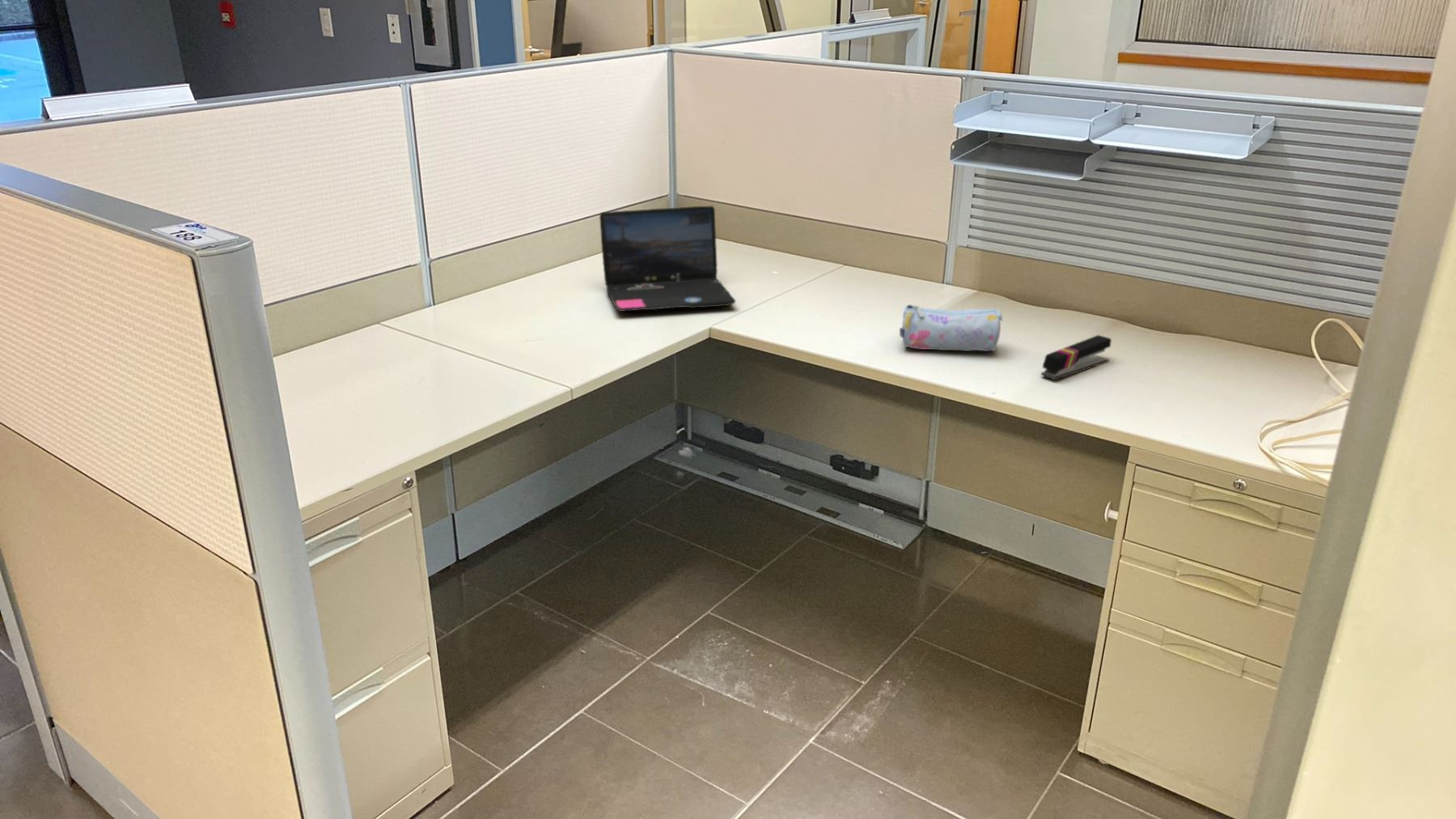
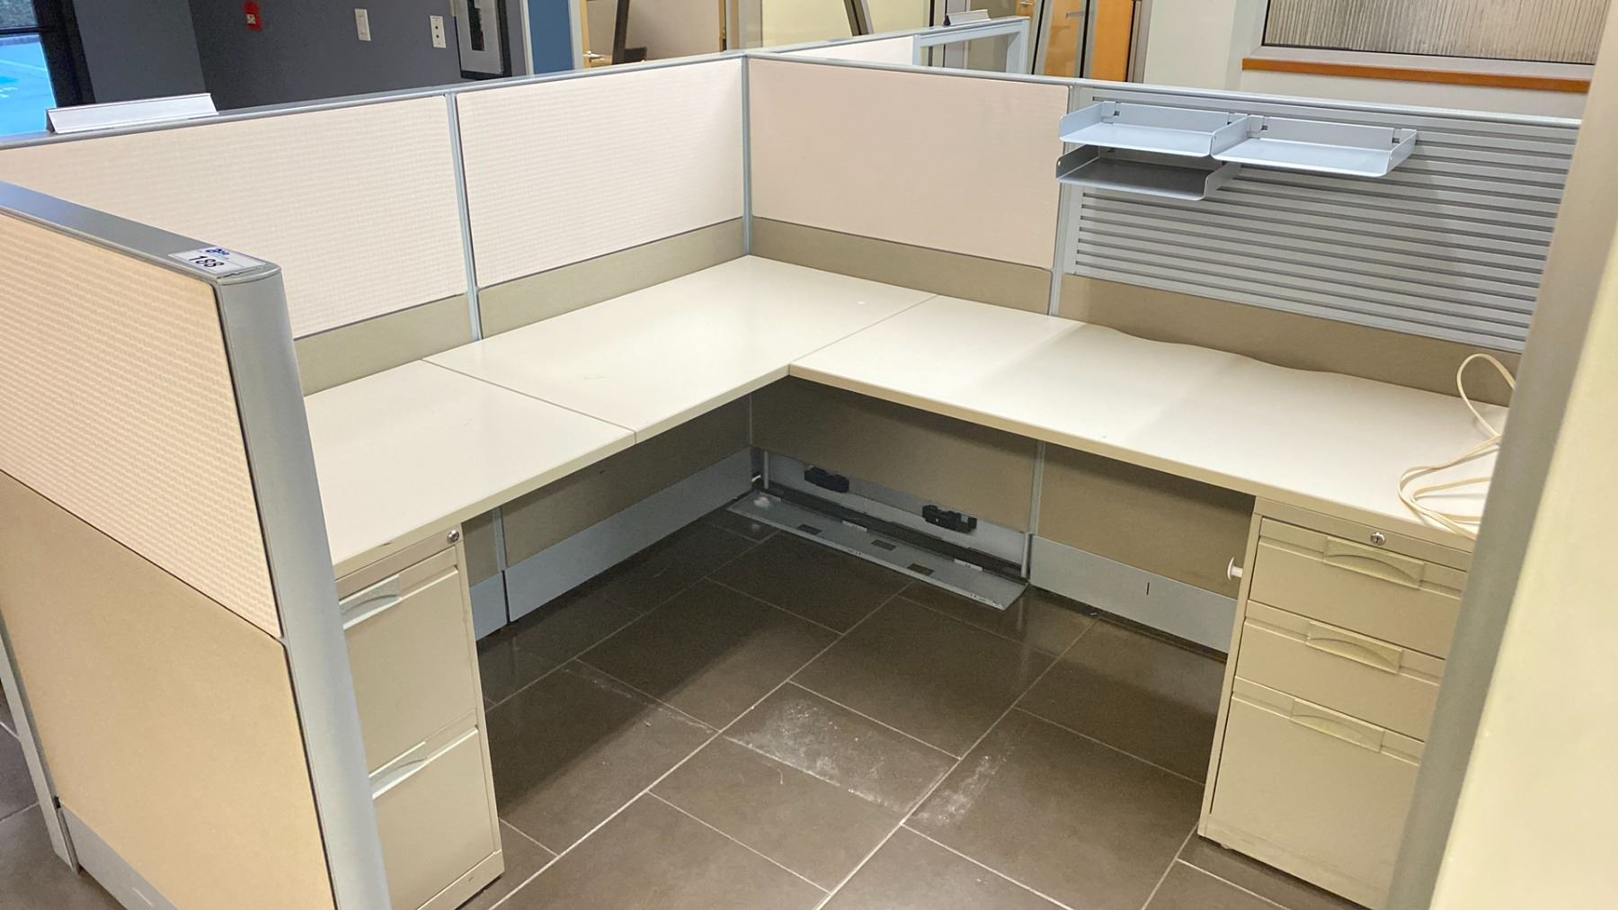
- pencil case (950, 327)
- laptop (667, 258)
- stapler (1077, 356)
